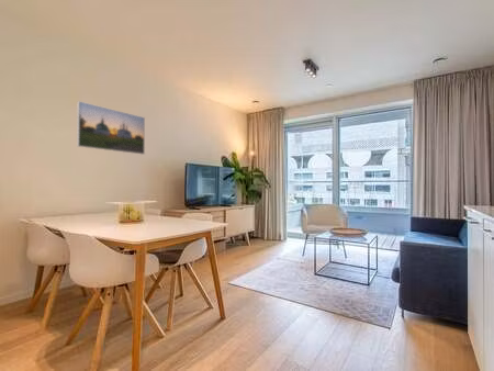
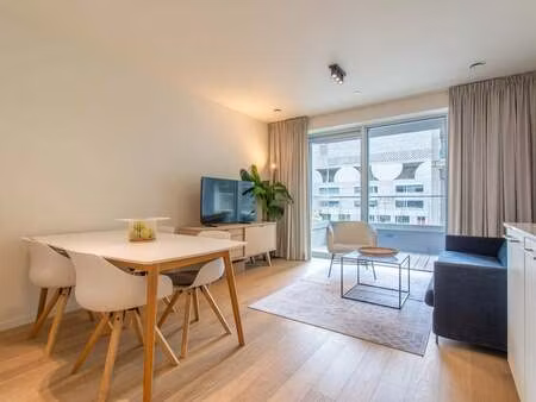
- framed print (114, 130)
